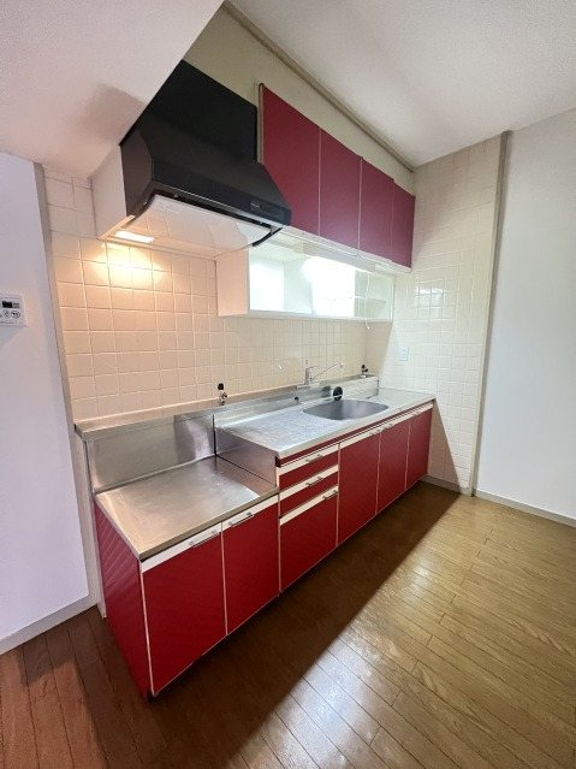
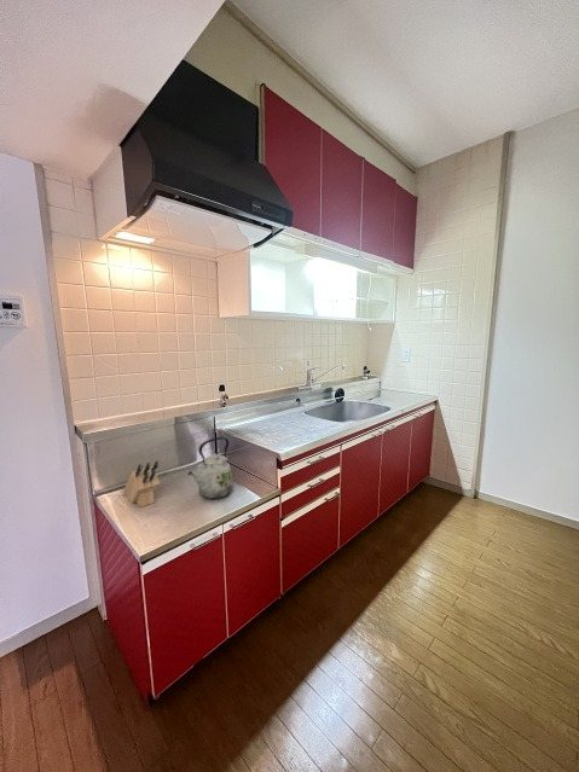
+ kettle (209, 468)
+ knife block (140, 477)
